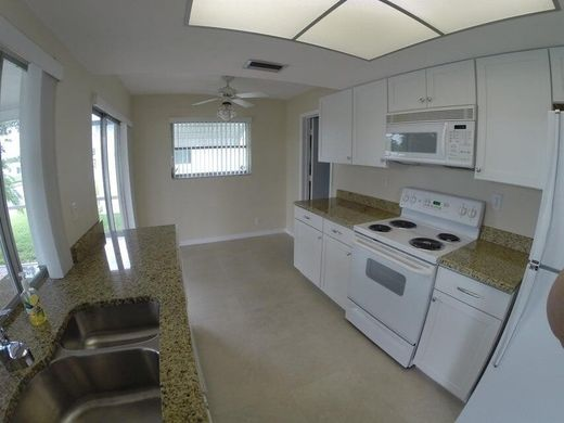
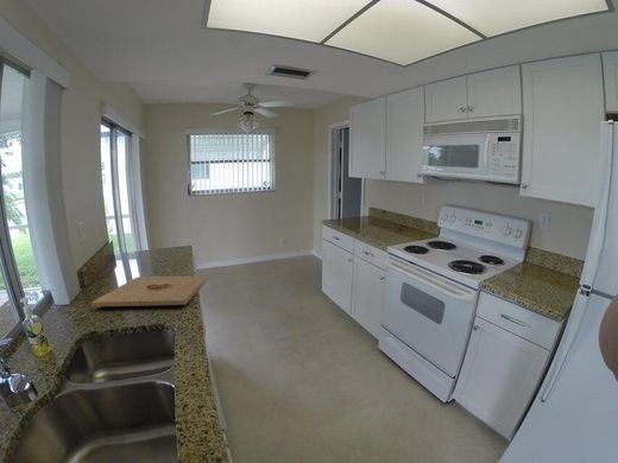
+ platter (158, 287)
